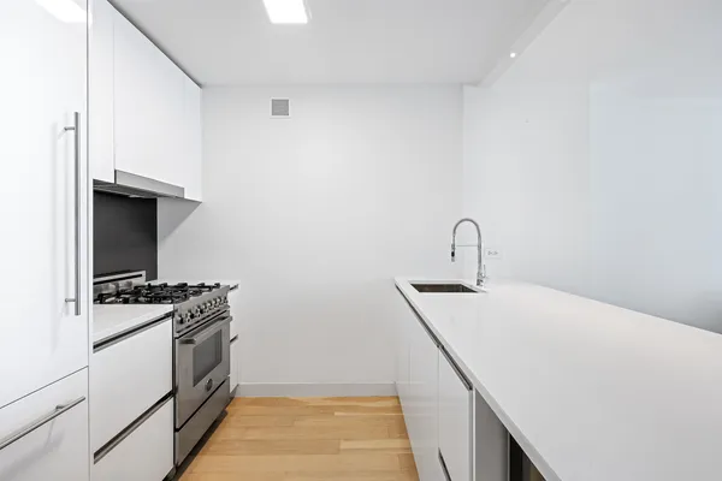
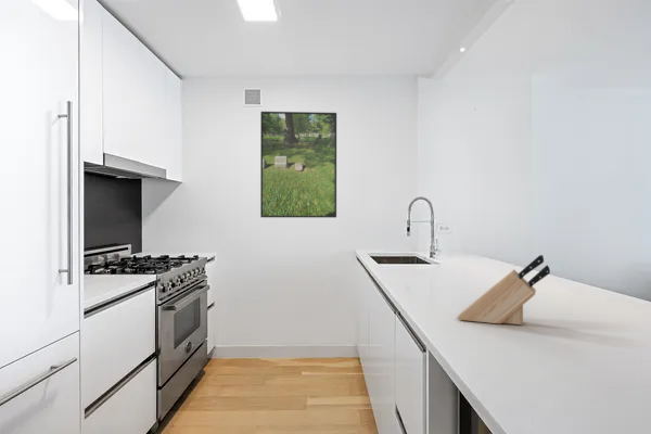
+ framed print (298, 164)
+ knife block (502, 286)
